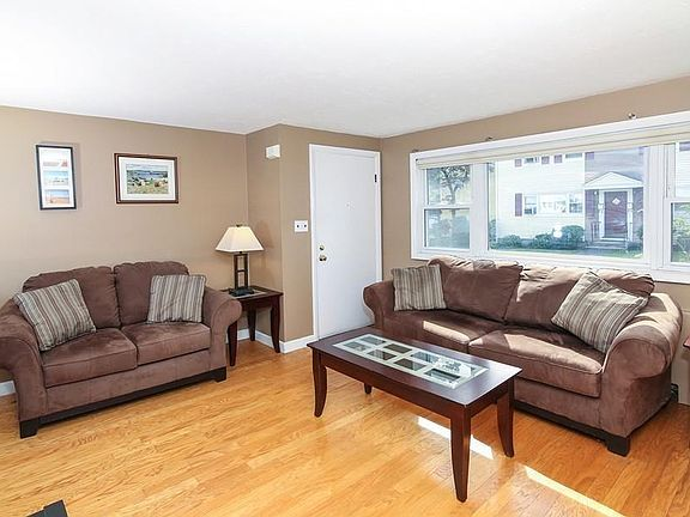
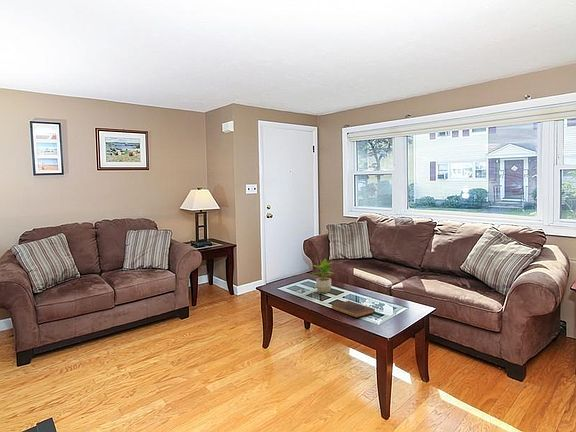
+ book (352, 308)
+ potted plant (321, 274)
